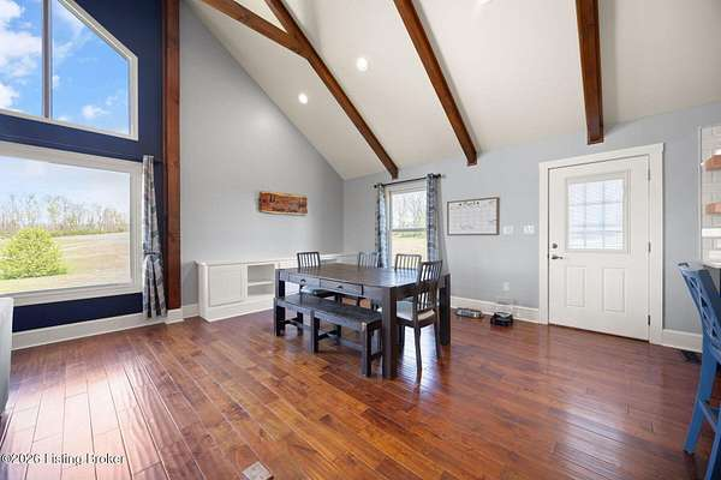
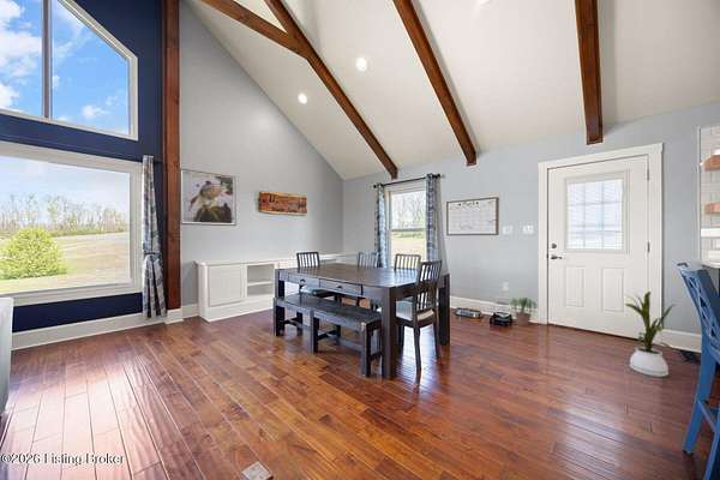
+ potted plant (526, 310)
+ house plant (647, 329)
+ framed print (209, 198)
